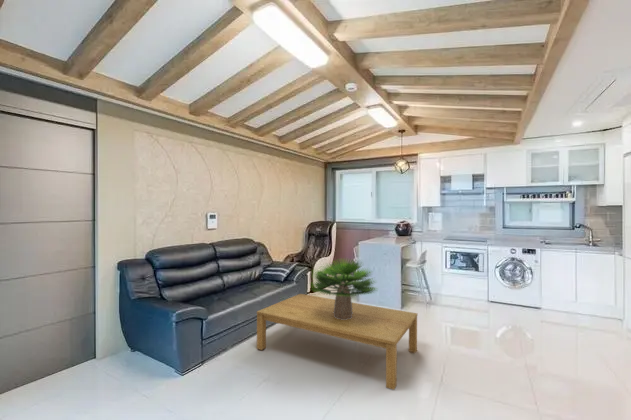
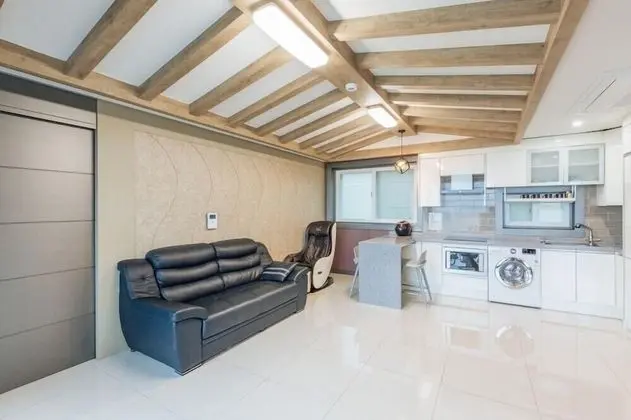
- potted plant (343, 285)
- coffee table (336, 331)
